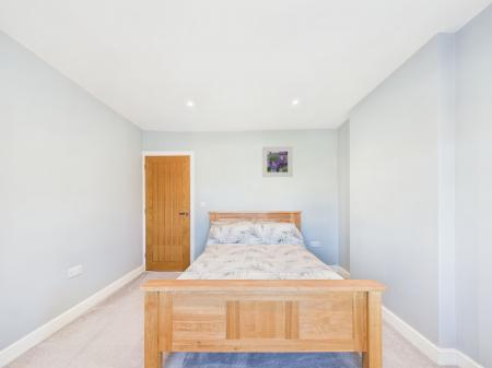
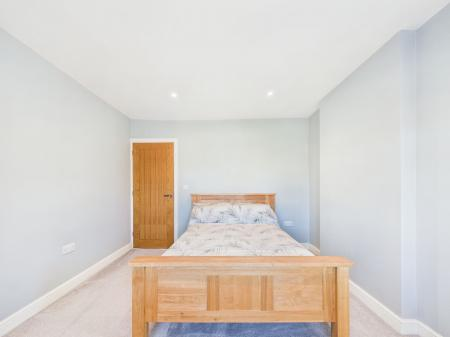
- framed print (277, 162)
